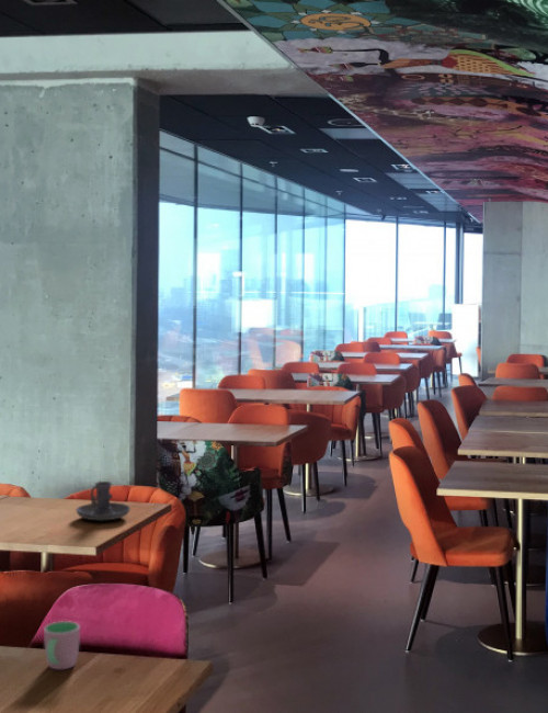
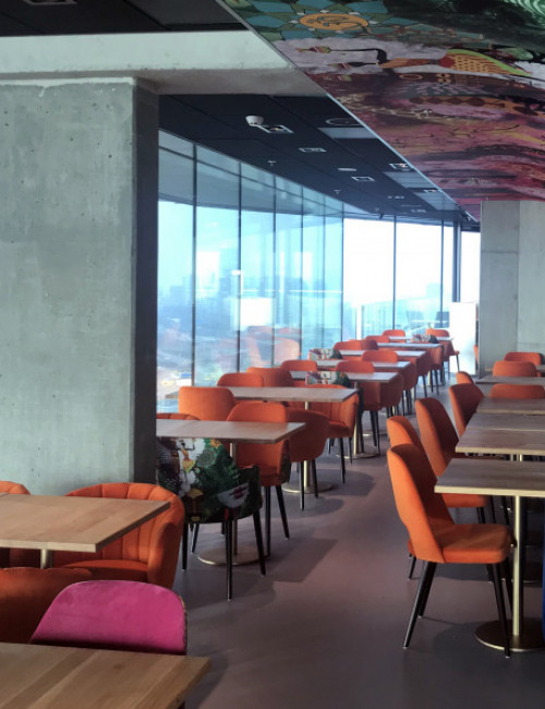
- candle holder (101, 499)
- cup (59, 647)
